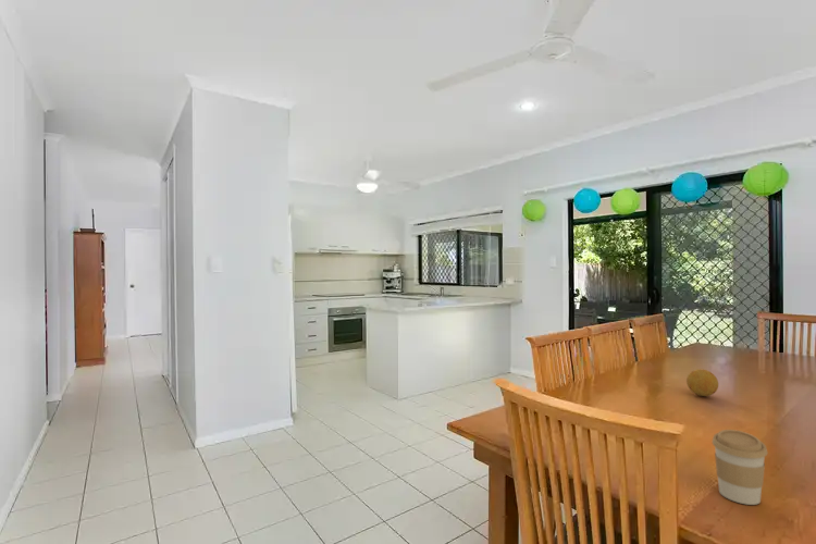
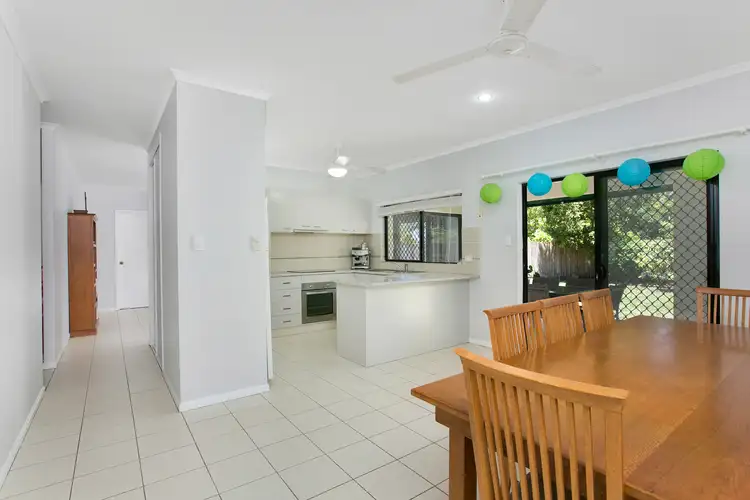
- fruit (702, 382)
- coffee cup (739, 466)
